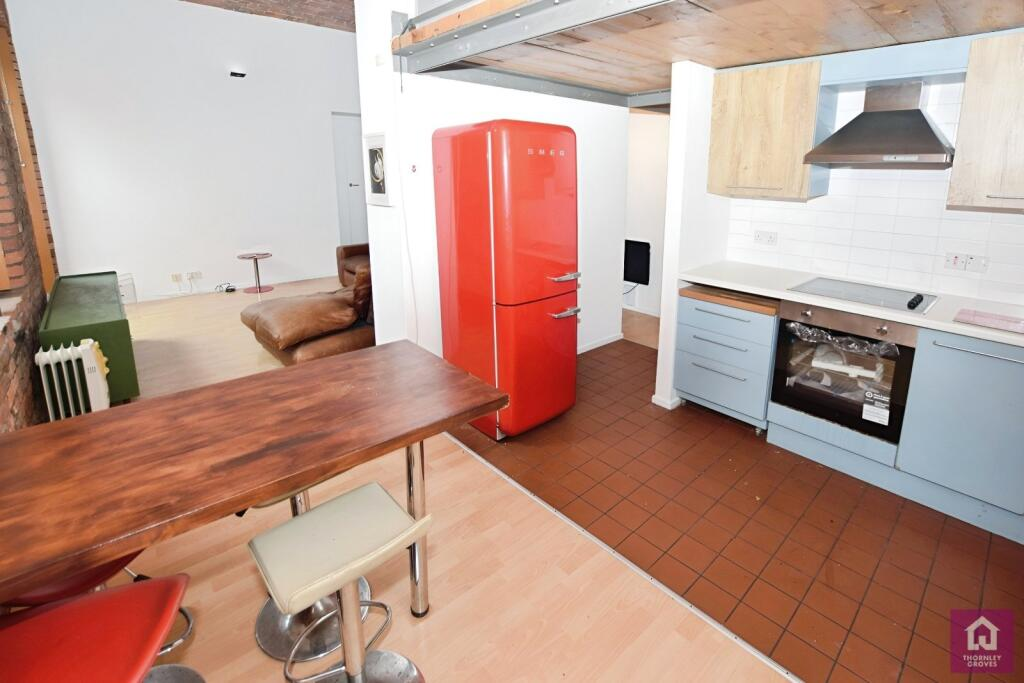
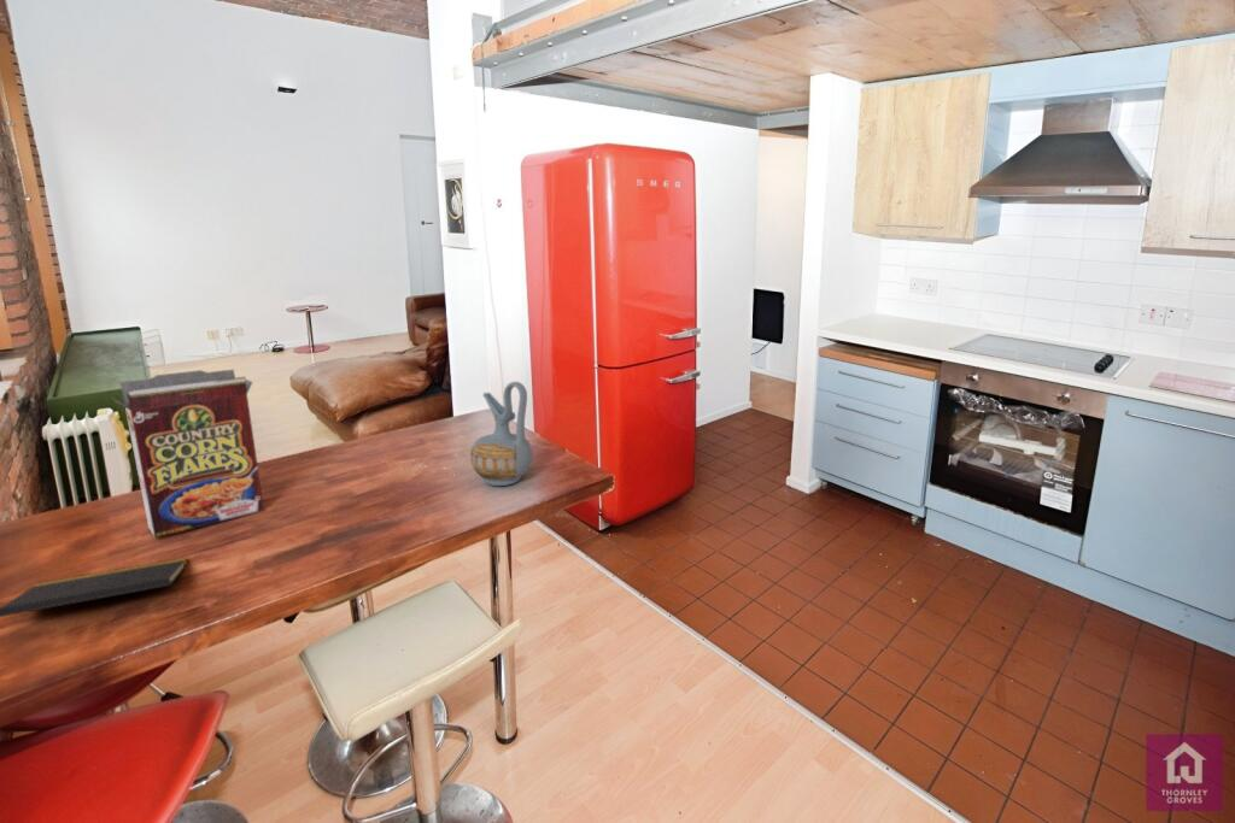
+ cereal box (194, 448)
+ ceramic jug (501, 431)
+ notepad (103, 583)
